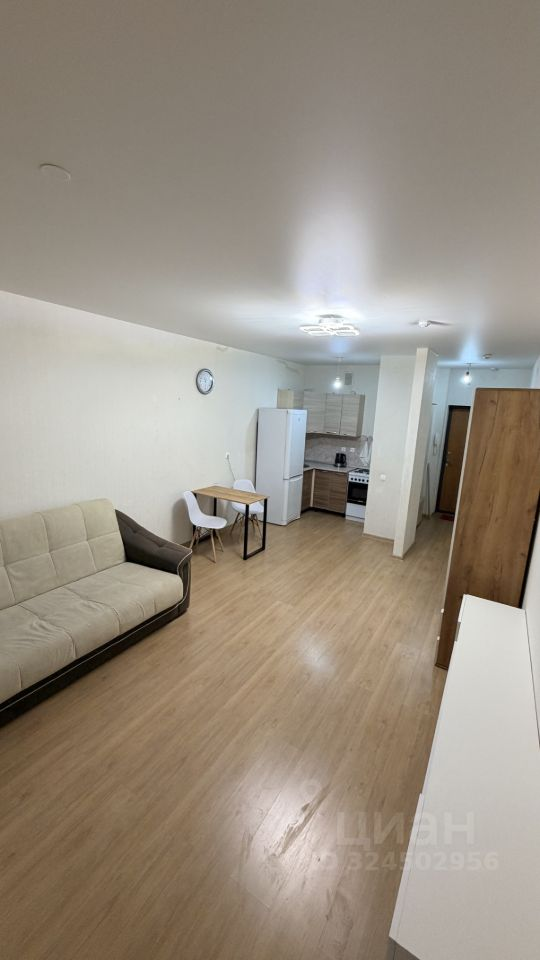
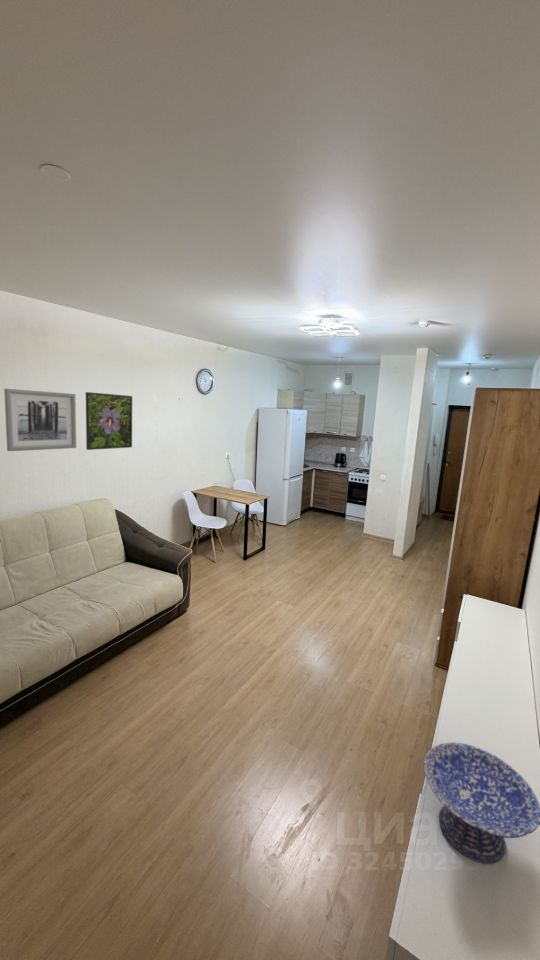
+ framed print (110, 421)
+ decorative bowl (474, 806)
+ wall art (43, 420)
